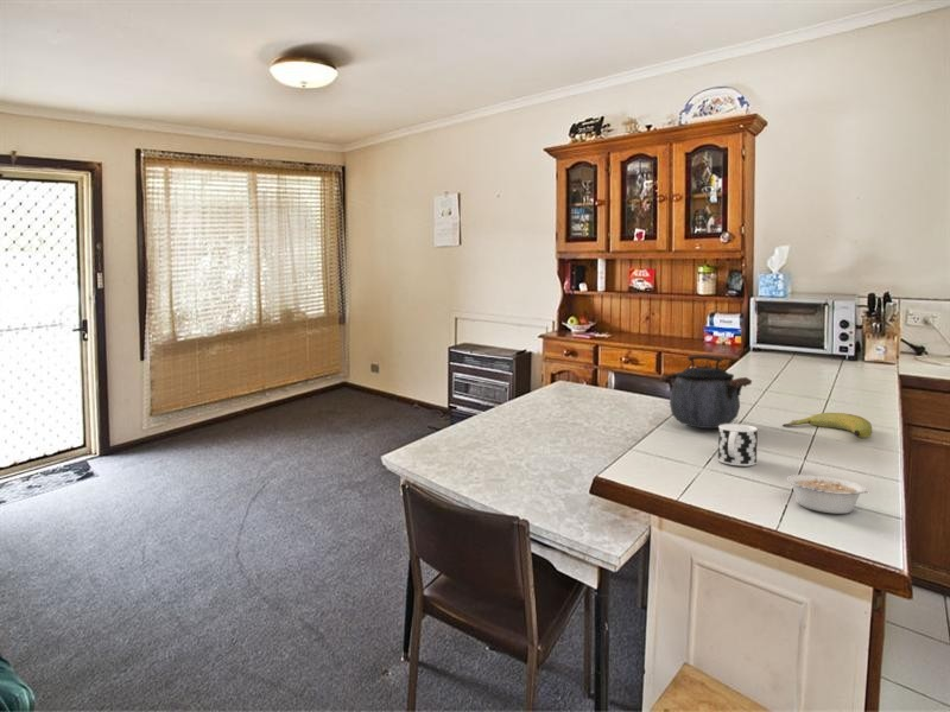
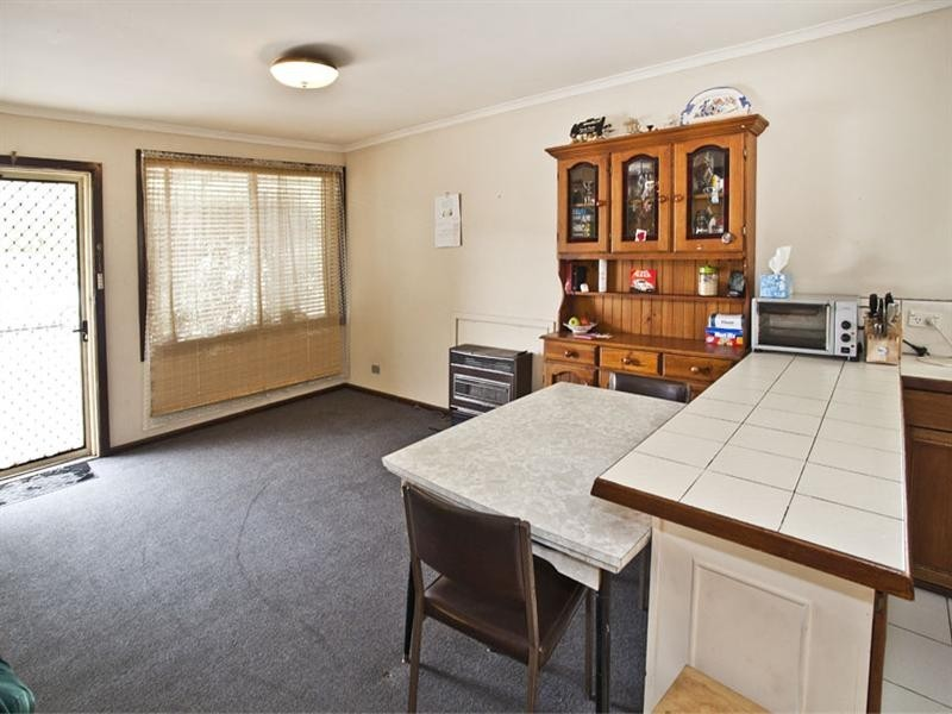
- legume (828, 492)
- kettle (704, 390)
- cup (735, 445)
- banana (825, 422)
